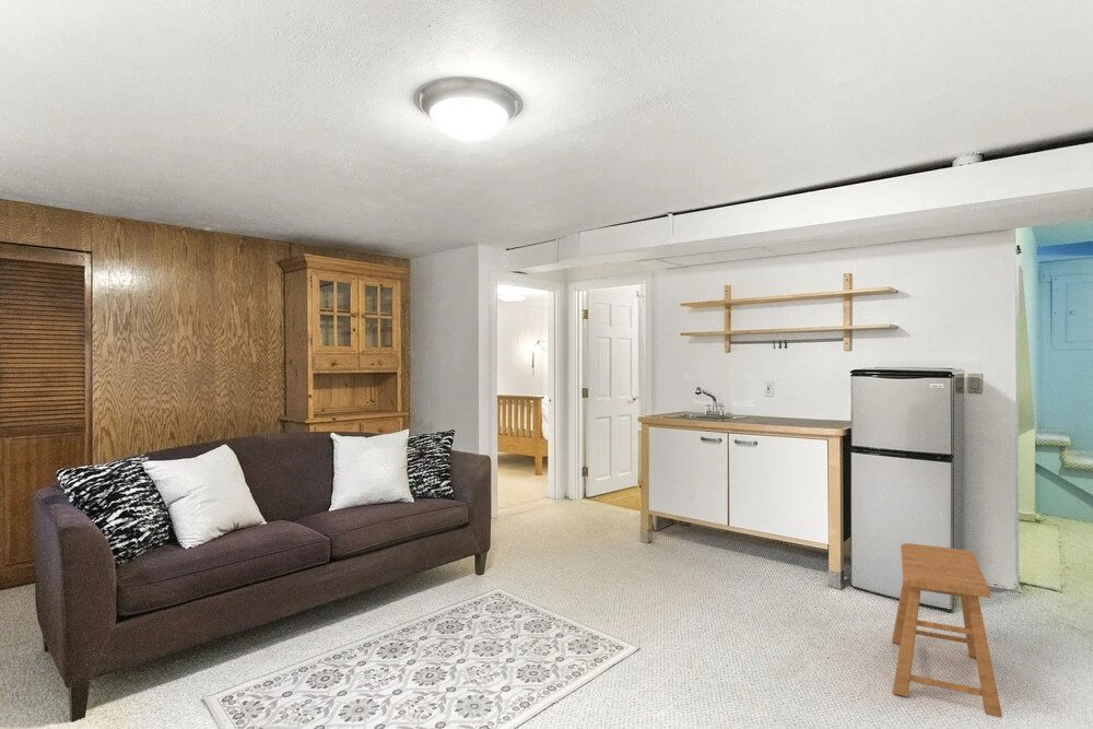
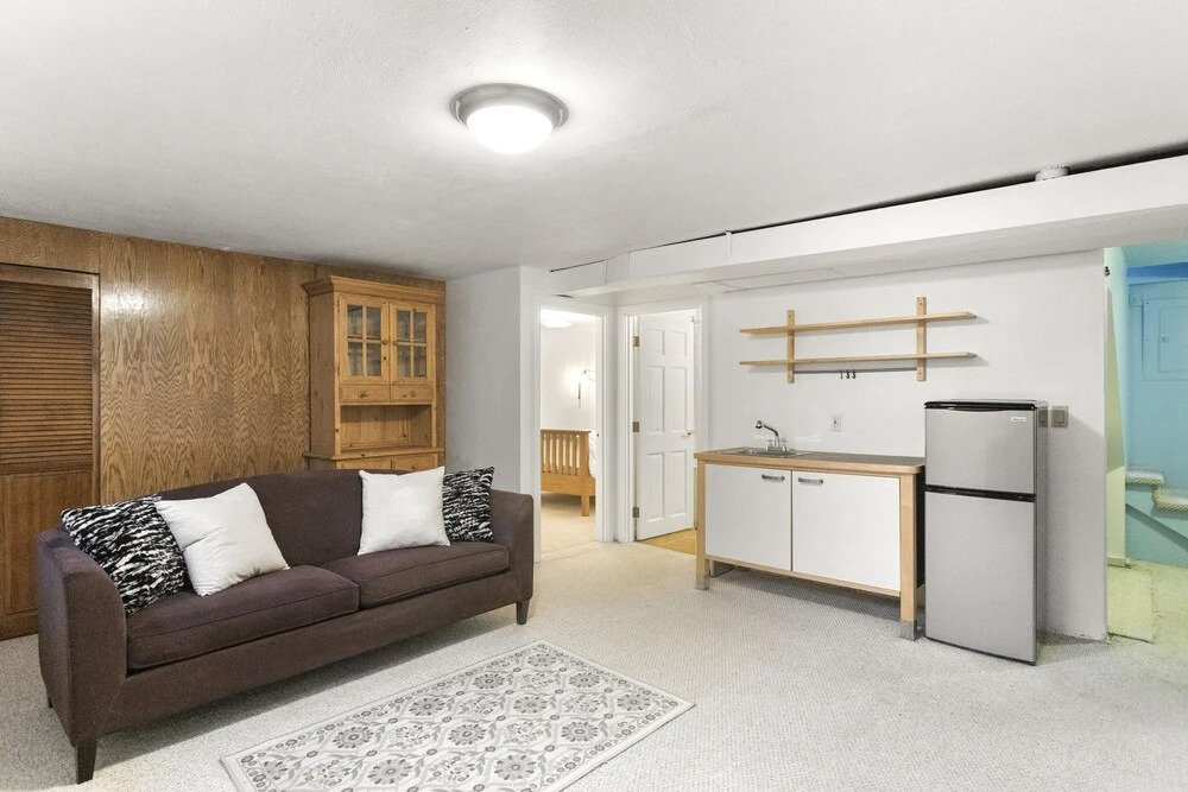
- stool (937, 623)
